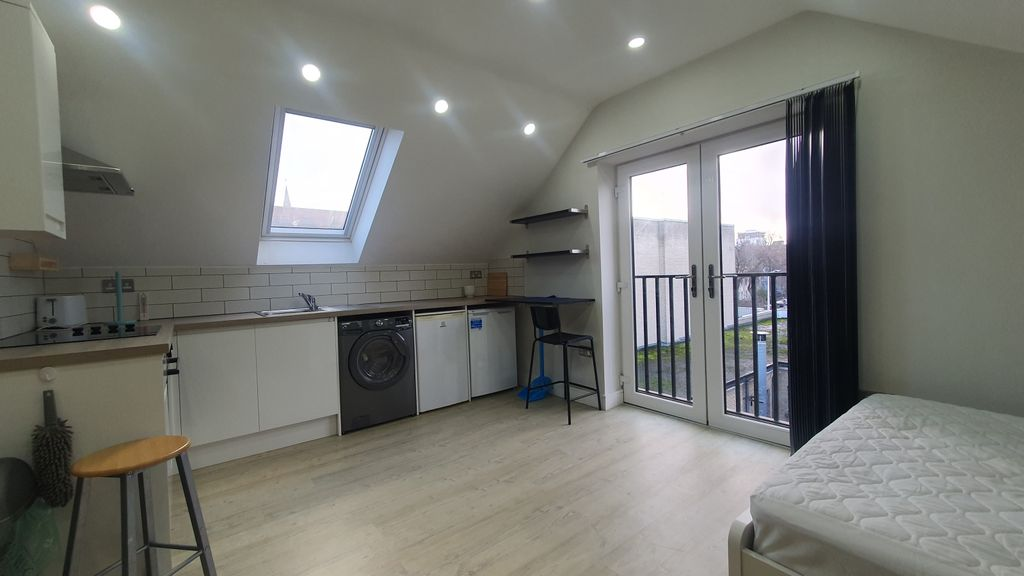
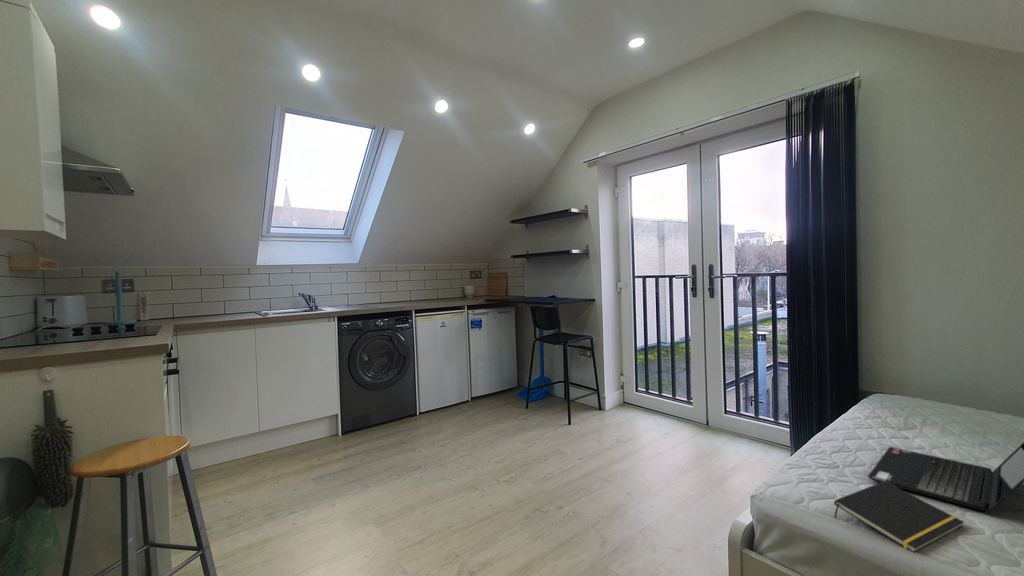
+ notepad (897, 512)
+ laptop computer (953, 460)
